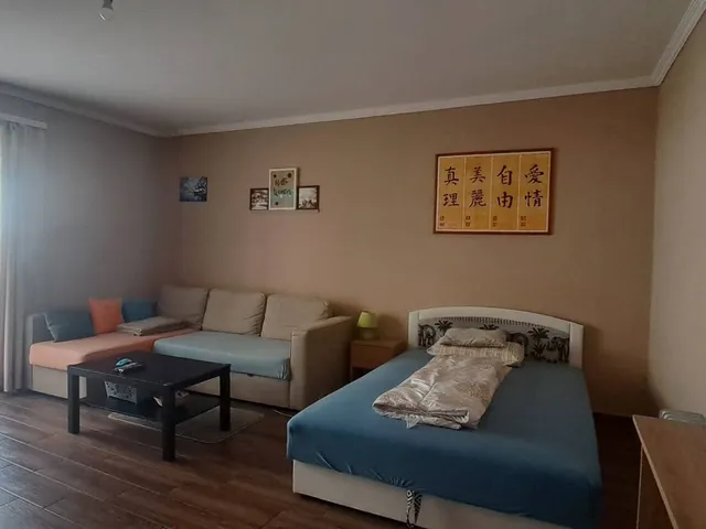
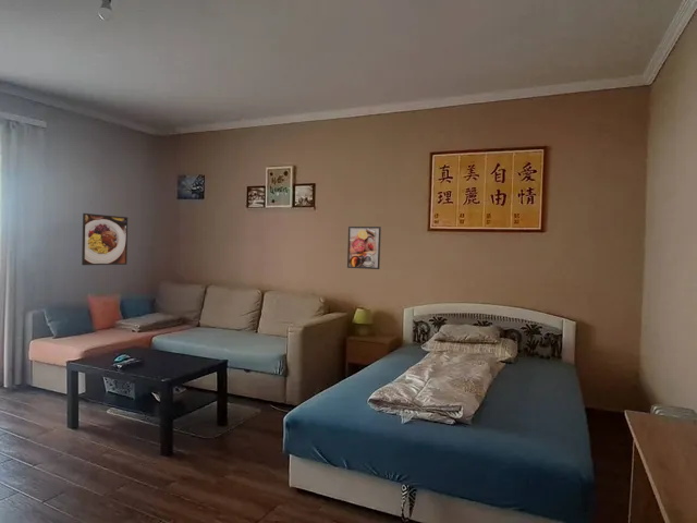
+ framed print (106, 240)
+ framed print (364, 247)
